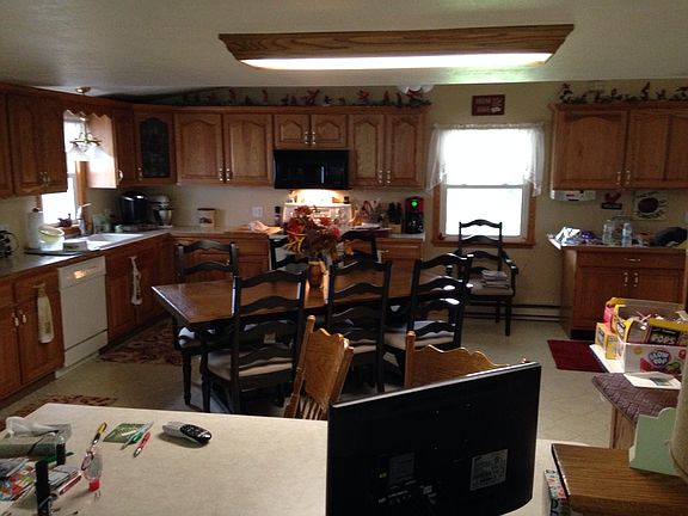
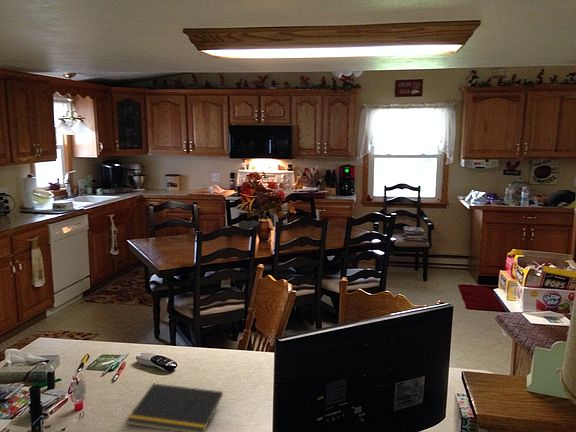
+ notepad (176, 407)
